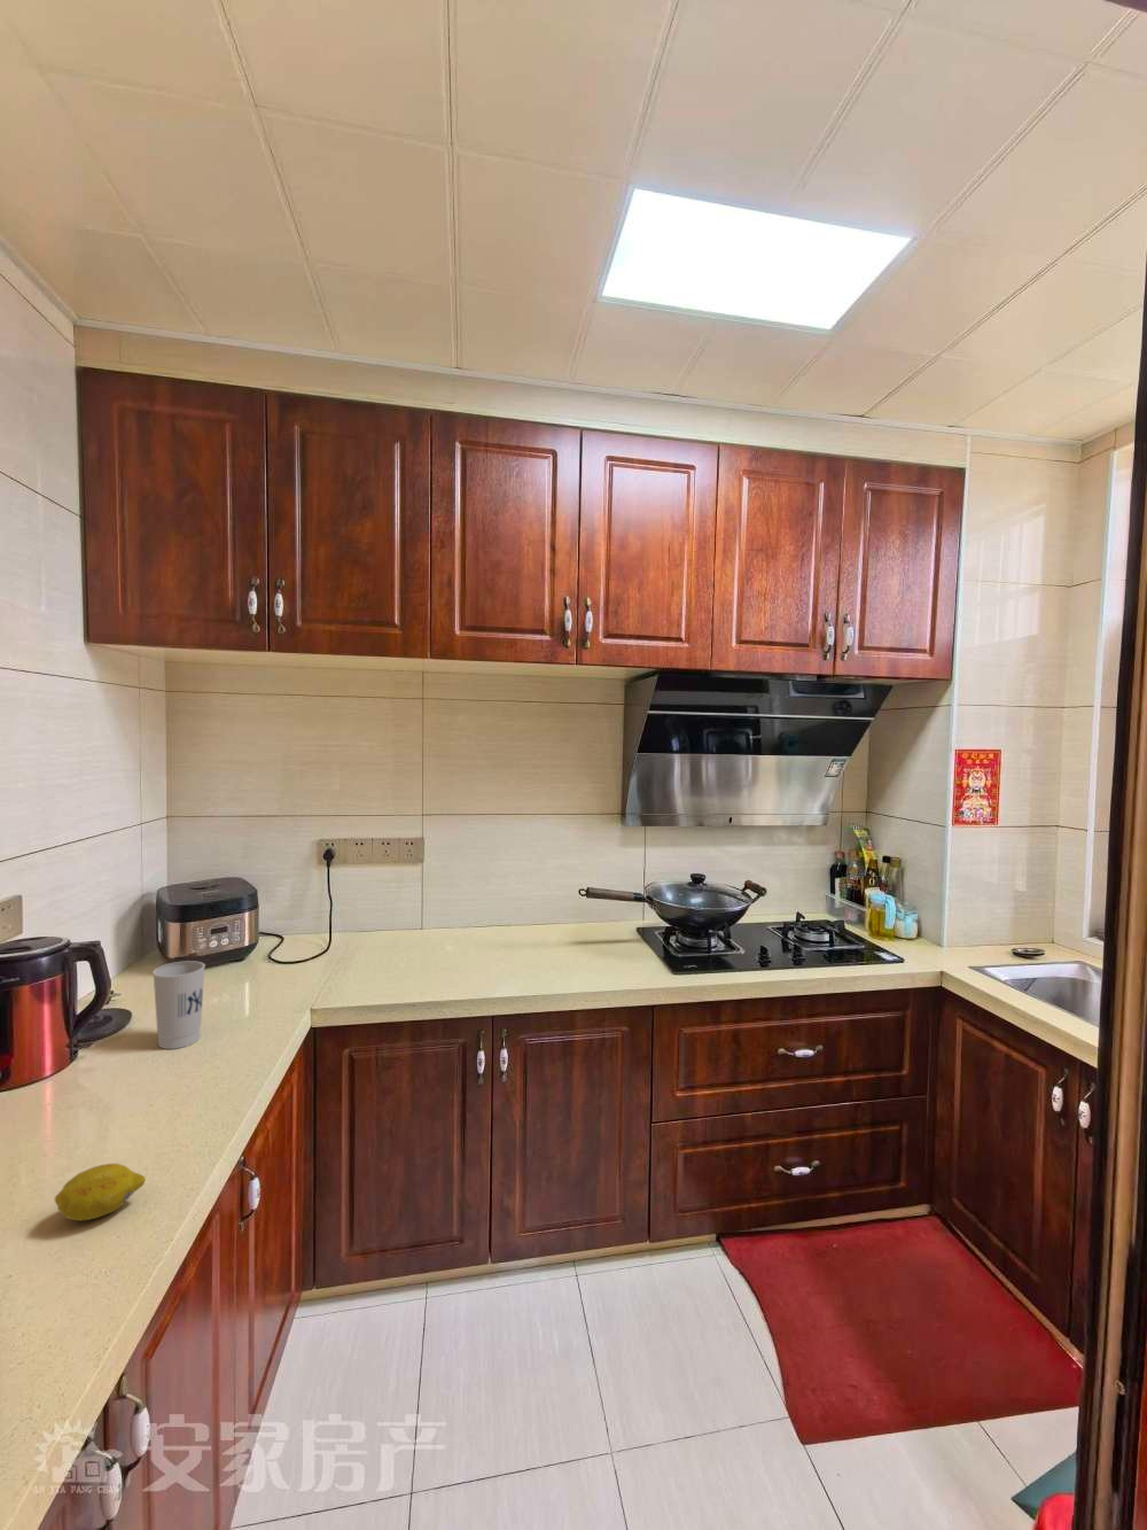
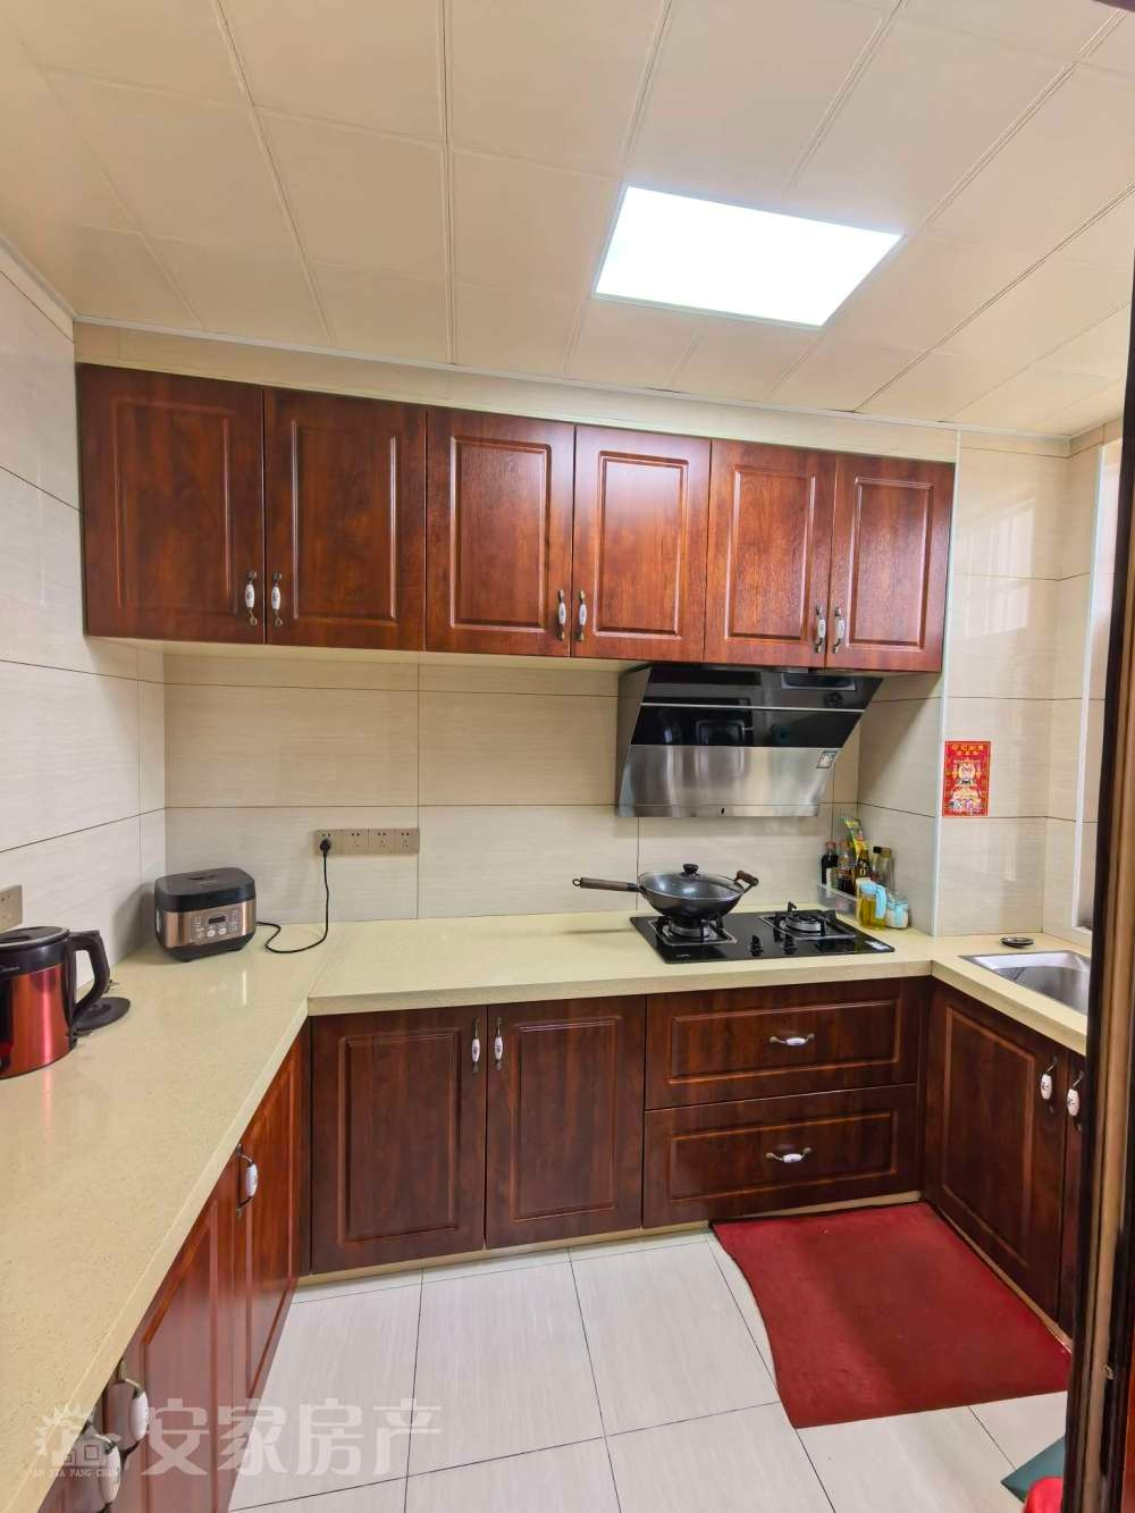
- fruit (101, 1190)
- cup (180, 1004)
